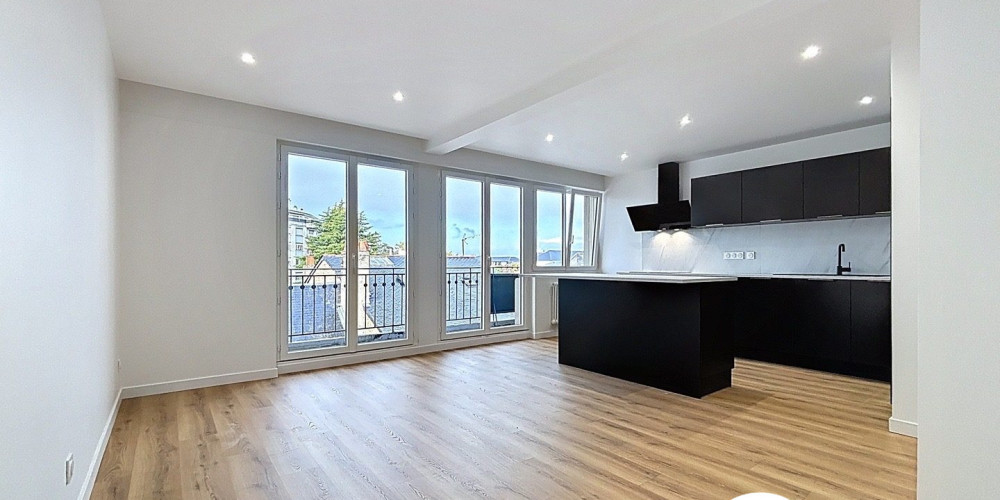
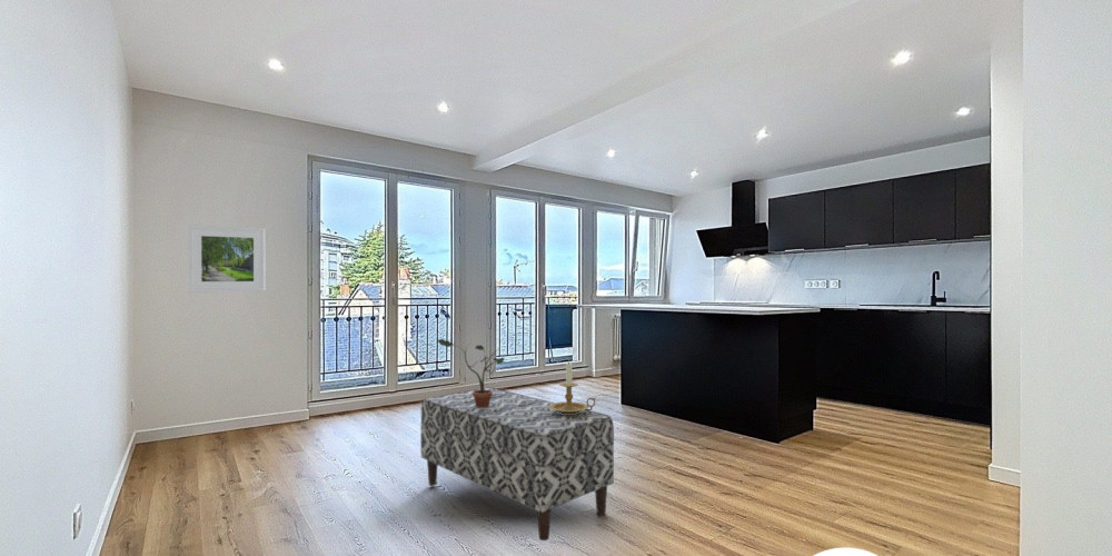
+ candle holder (568, 386)
+ bench (510, 453)
+ potted plant (475, 371)
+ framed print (228, 259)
